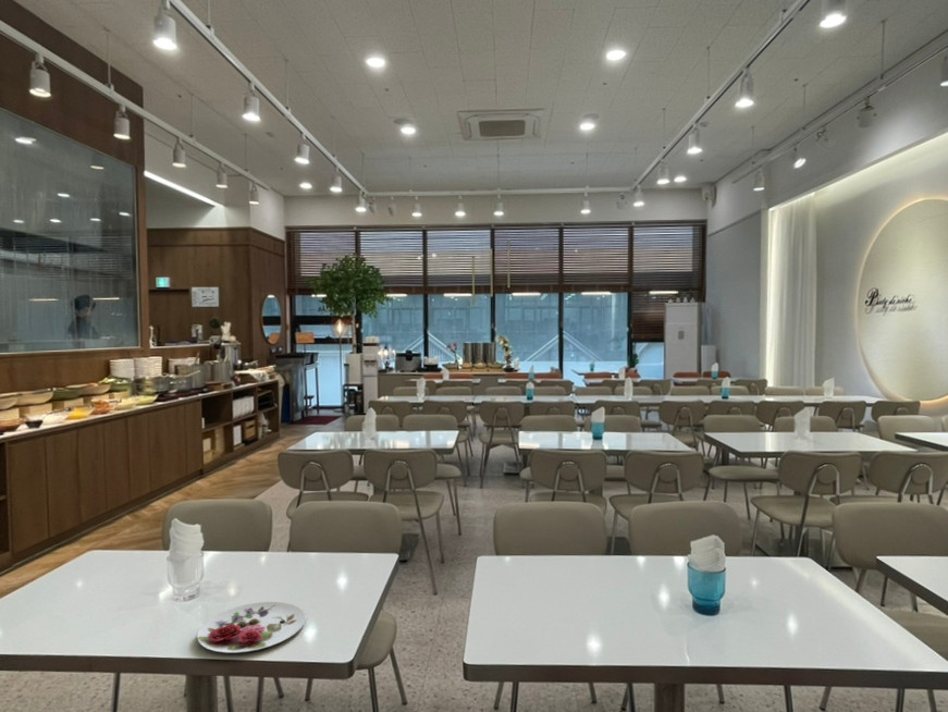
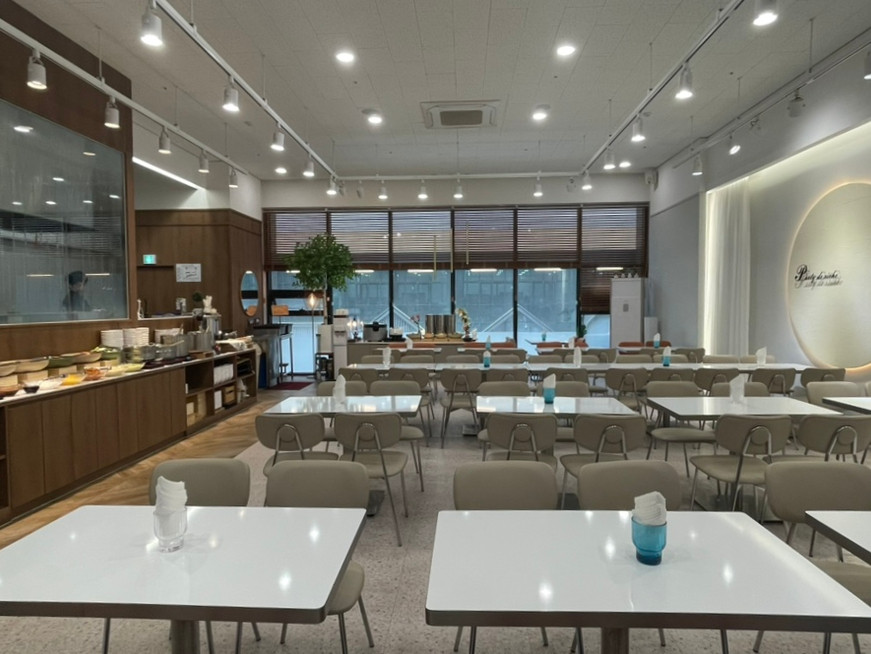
- plate (253, 624)
